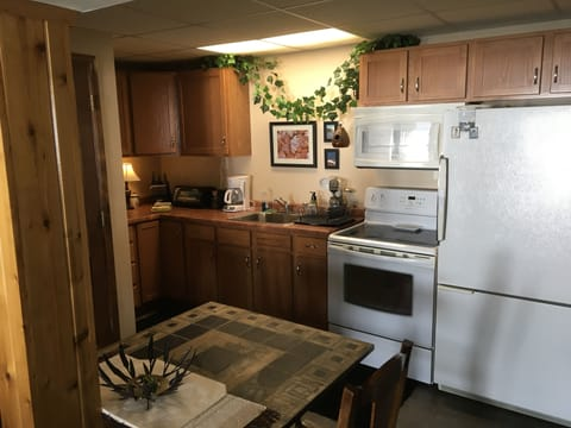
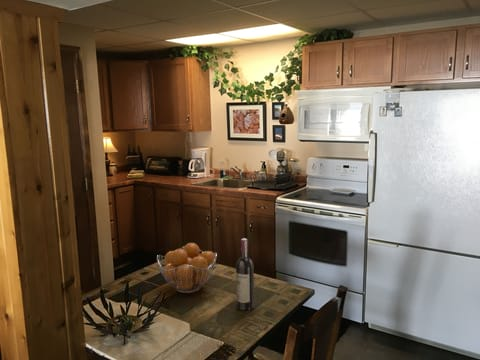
+ wine bottle (244, 273)
+ fruit basket (187, 267)
